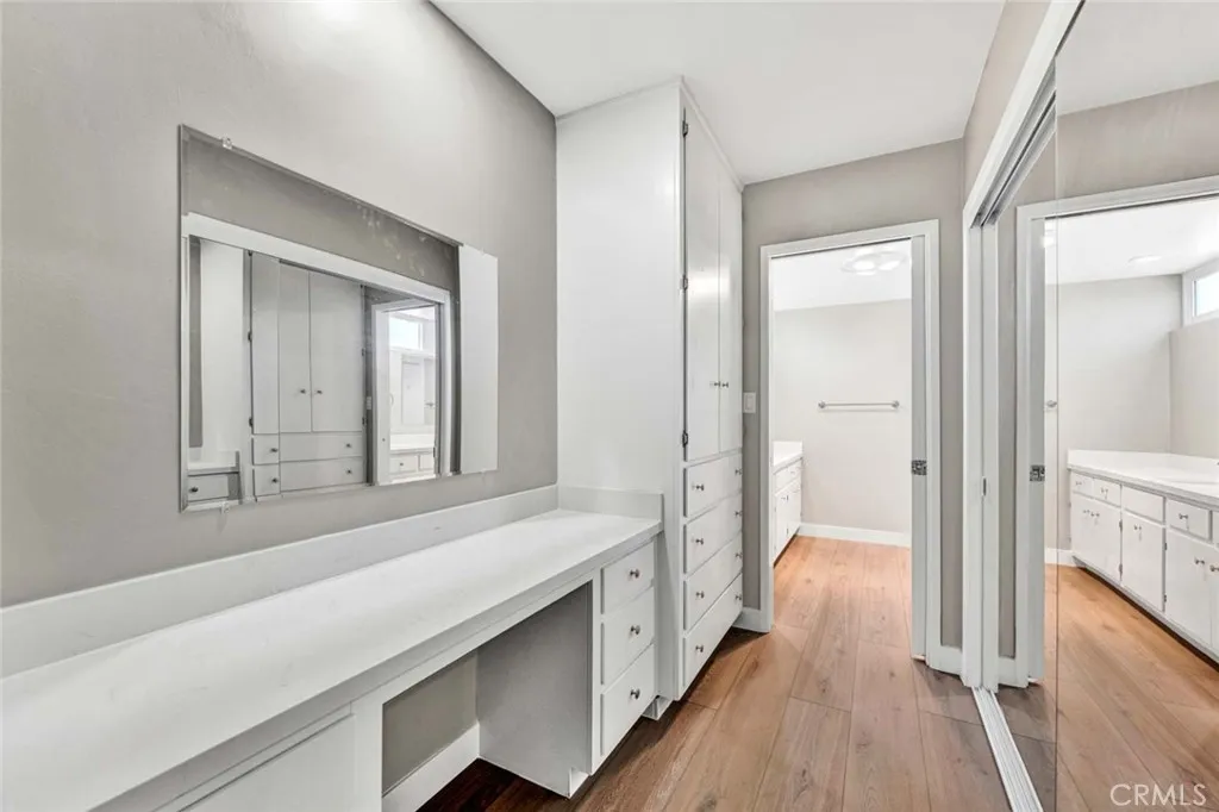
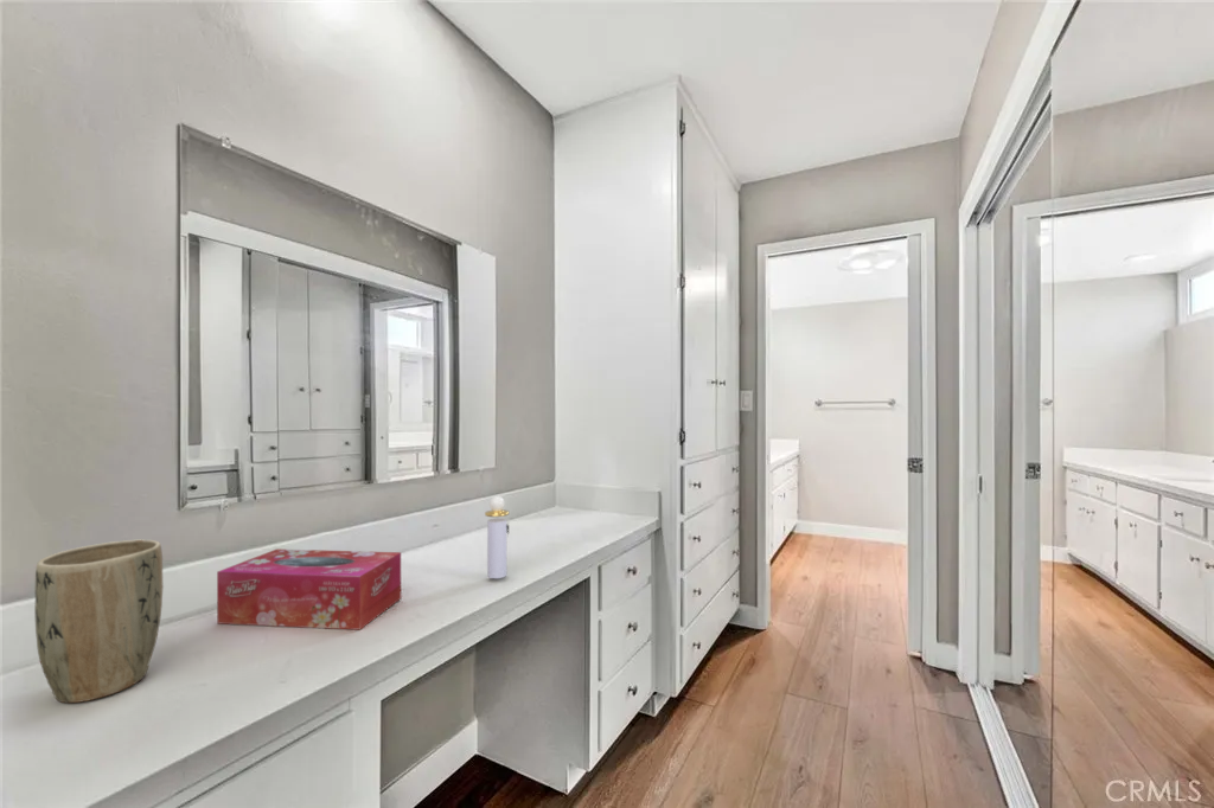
+ plant pot (103, 617)
+ tissue box (314, 585)
+ perfume bottle (497, 537)
